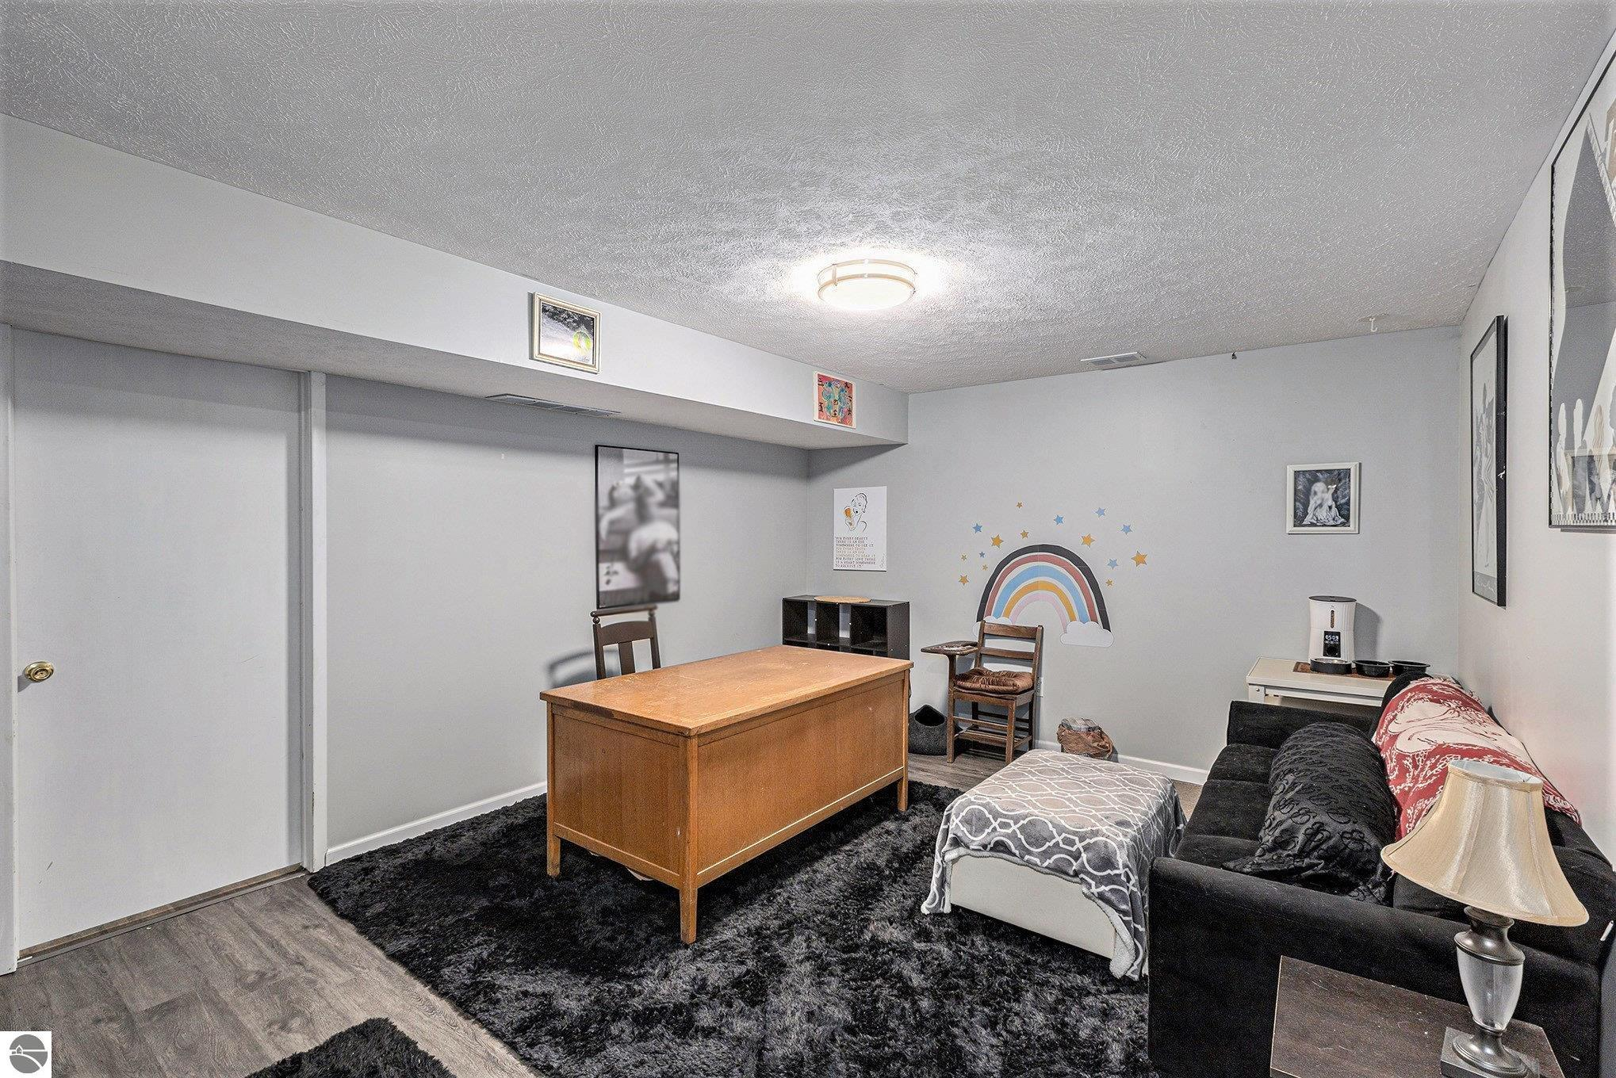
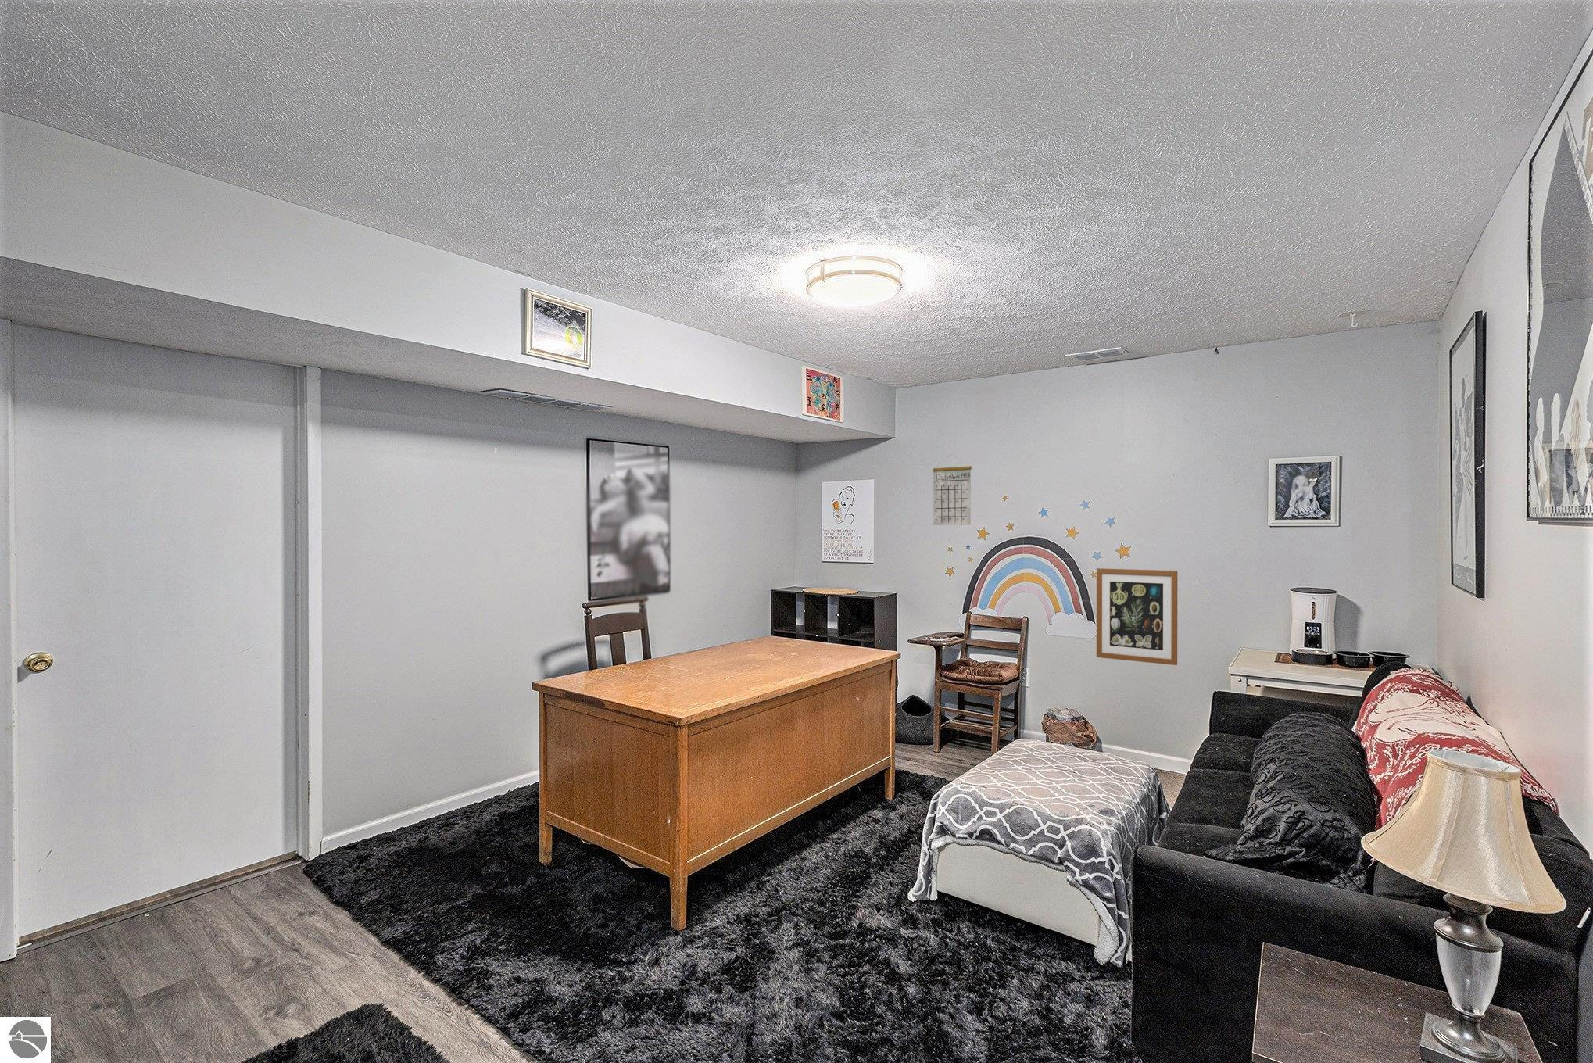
+ calendar (951, 489)
+ wall art (1135, 615)
